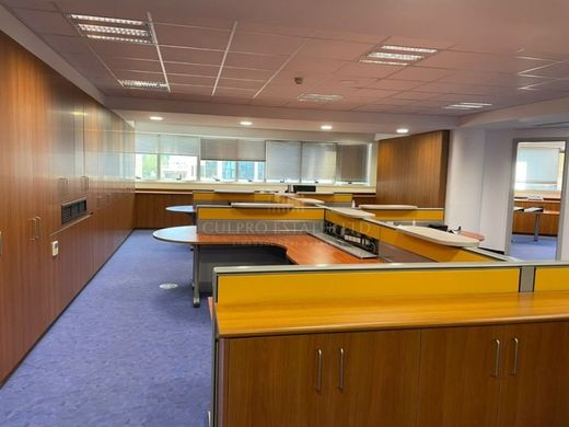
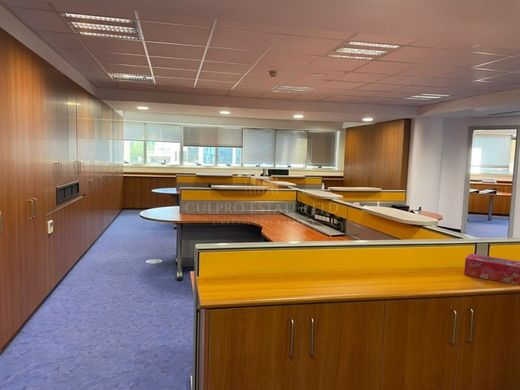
+ tissue box (495, 268)
